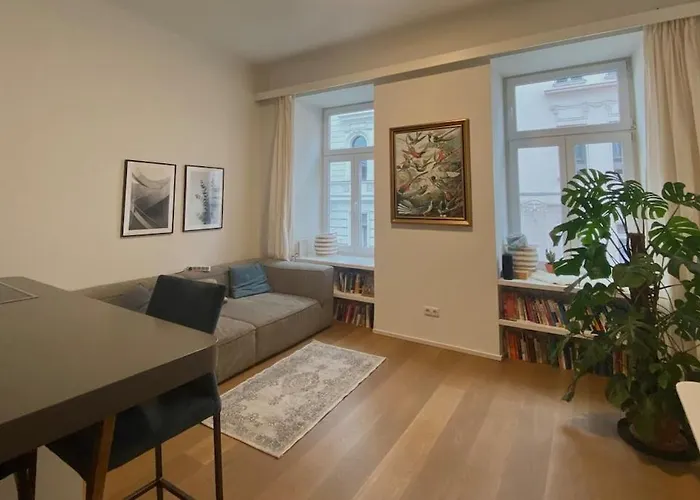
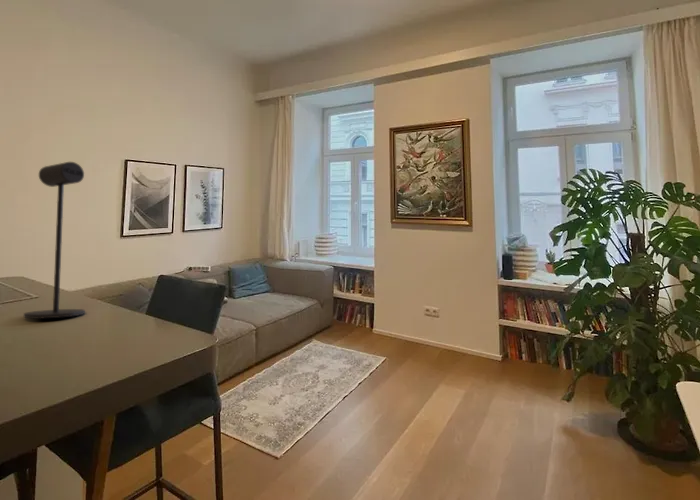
+ desk lamp (58, 239)
